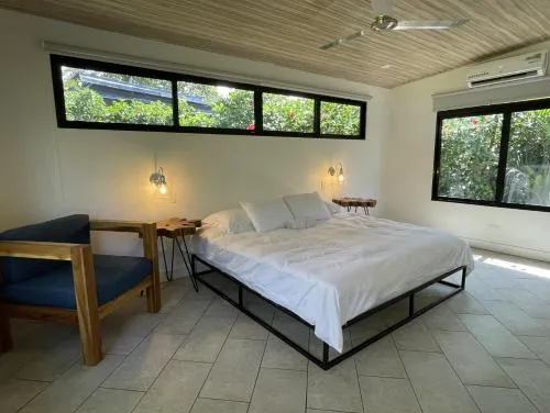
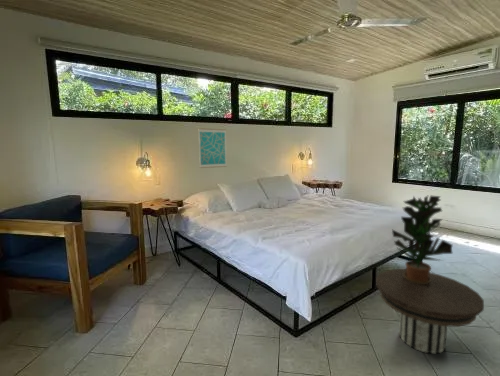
+ wall art (213, 148)
+ potted plant (417, 238)
+ side table (423, 314)
